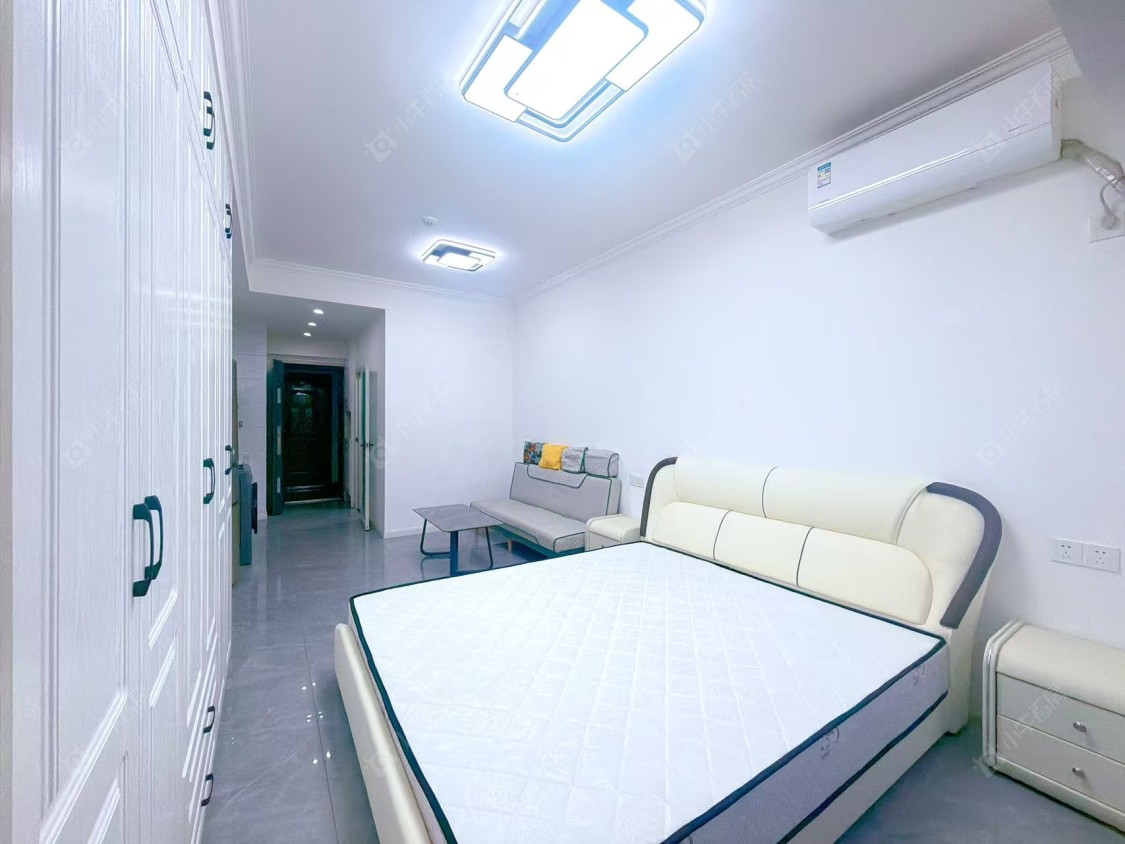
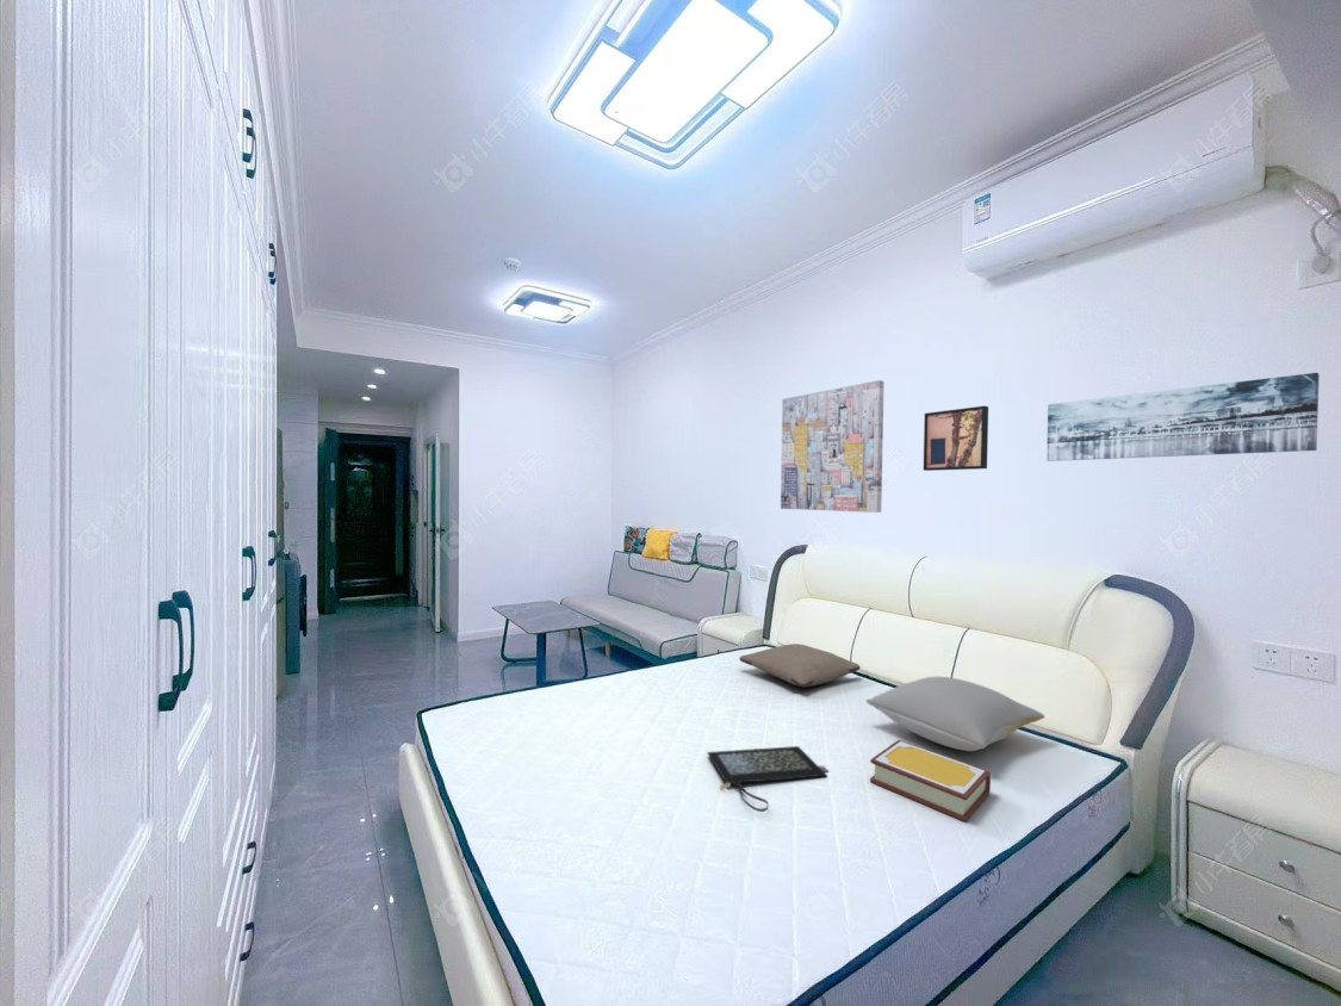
+ wall art (954, 440)
+ wall art (827, 451)
+ wall art (1162, 423)
+ pillow (799, 663)
+ pillow (951, 707)
+ clutch bag (760, 764)
+ book (929, 776)
